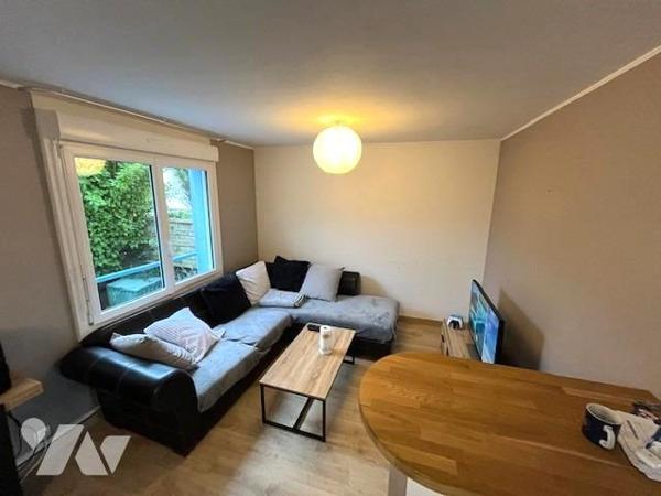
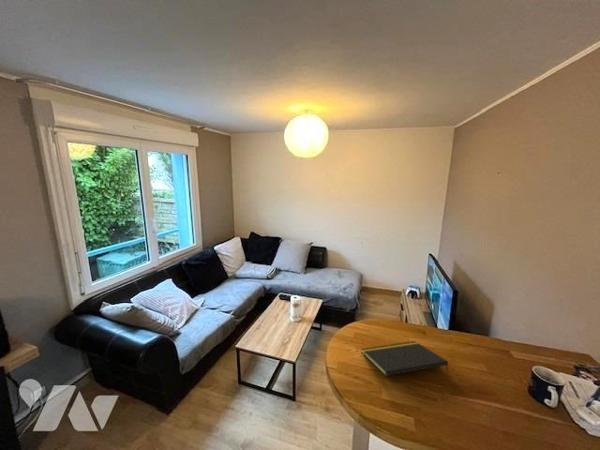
+ notepad (401, 356)
